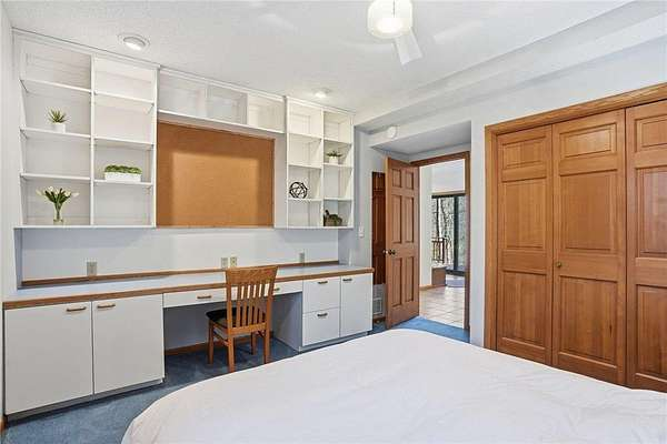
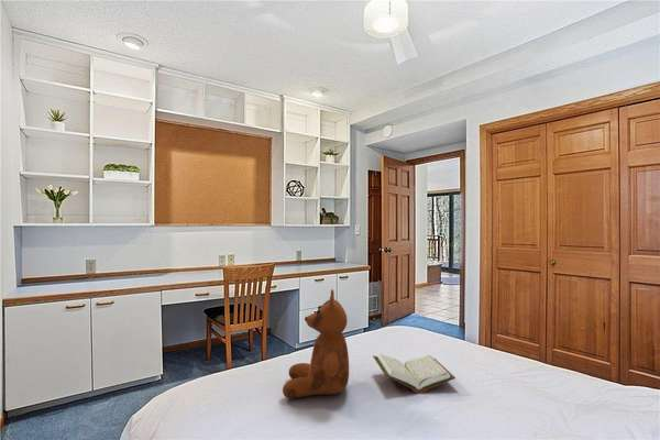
+ book (411, 371)
+ teddy bear (317, 340)
